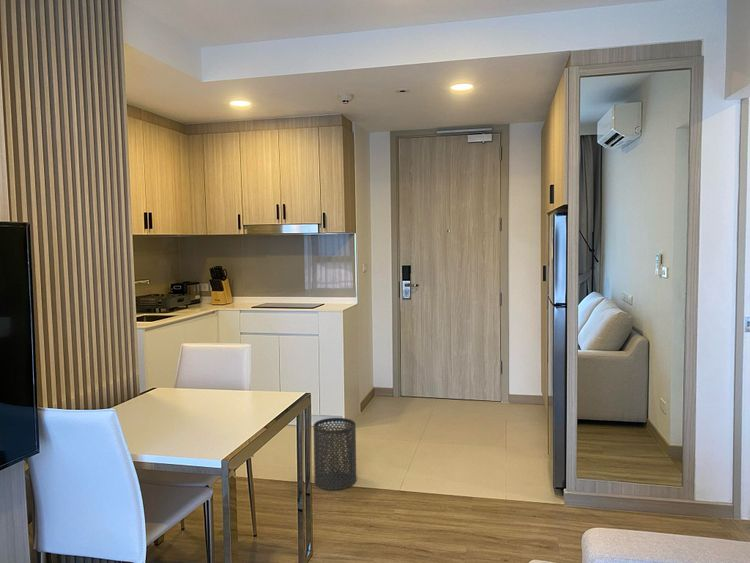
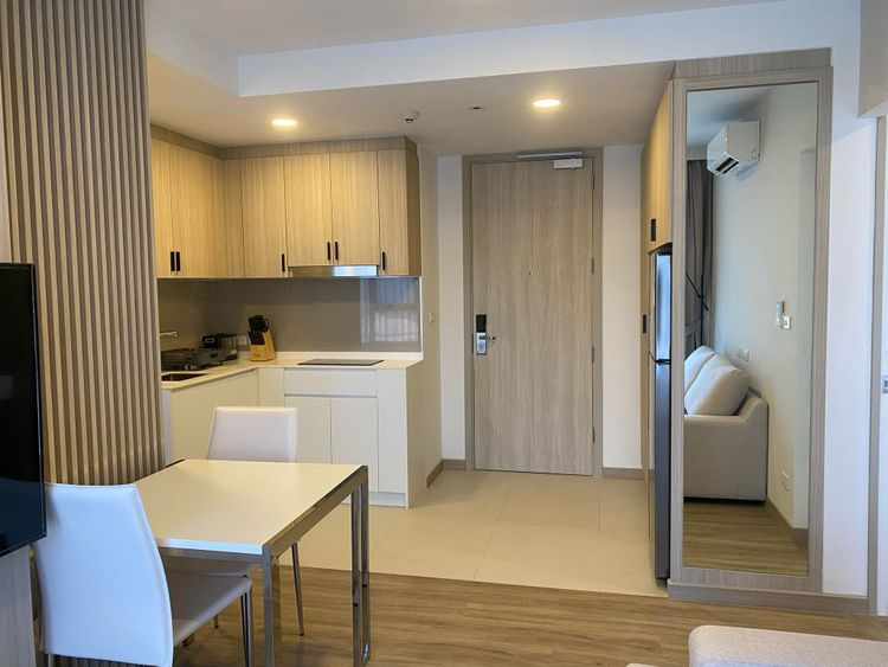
- trash can (335, 452)
